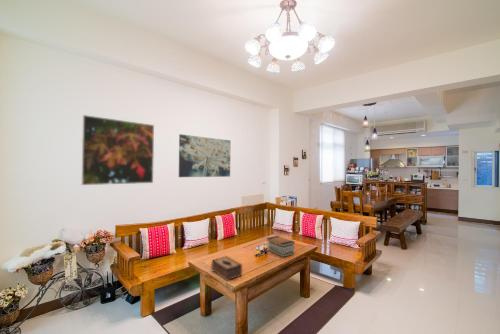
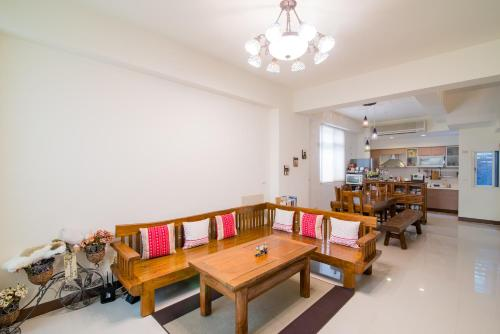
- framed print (121, 152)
- wall art (206, 157)
- tissue box (226, 267)
- book stack (280, 246)
